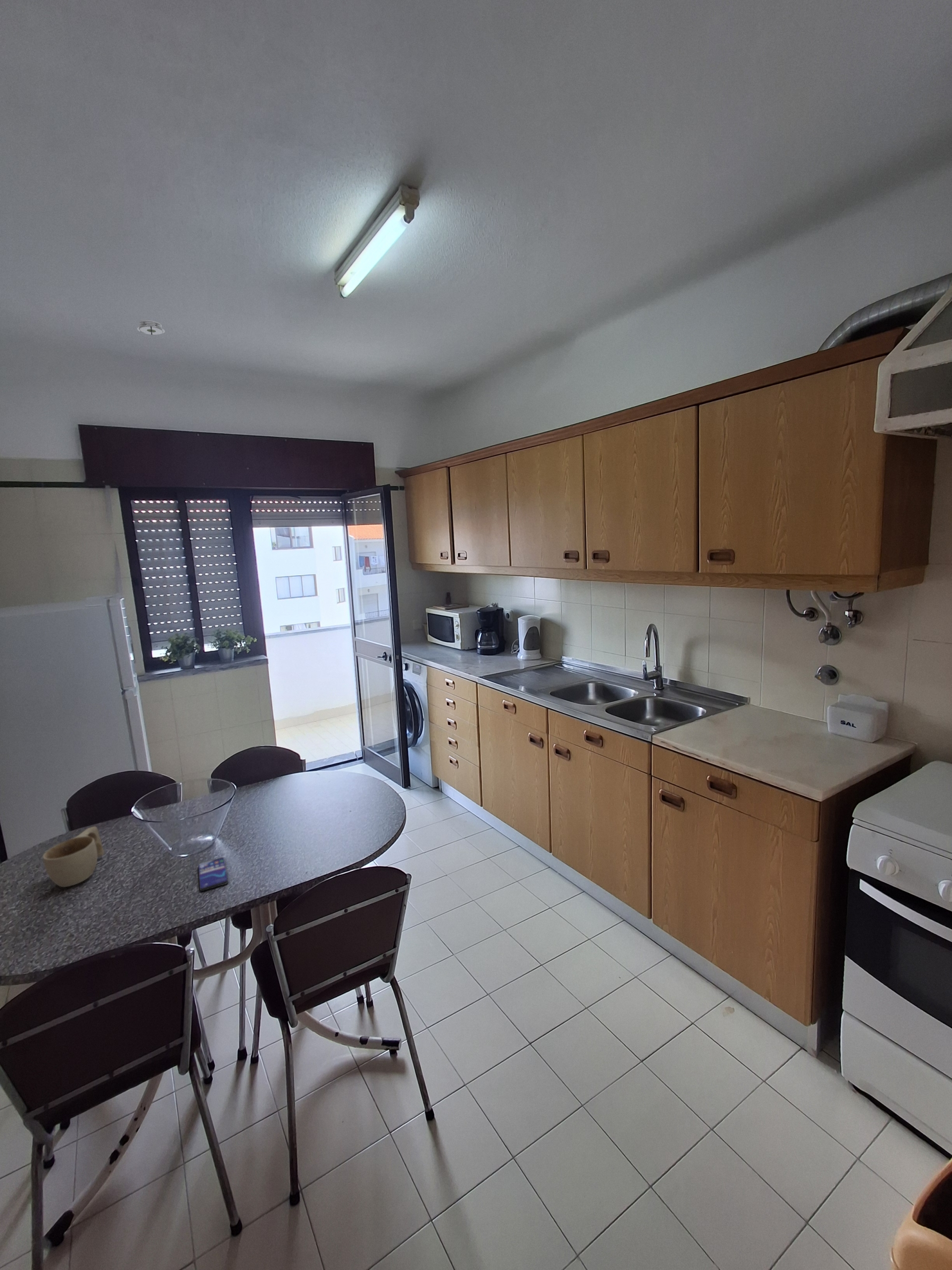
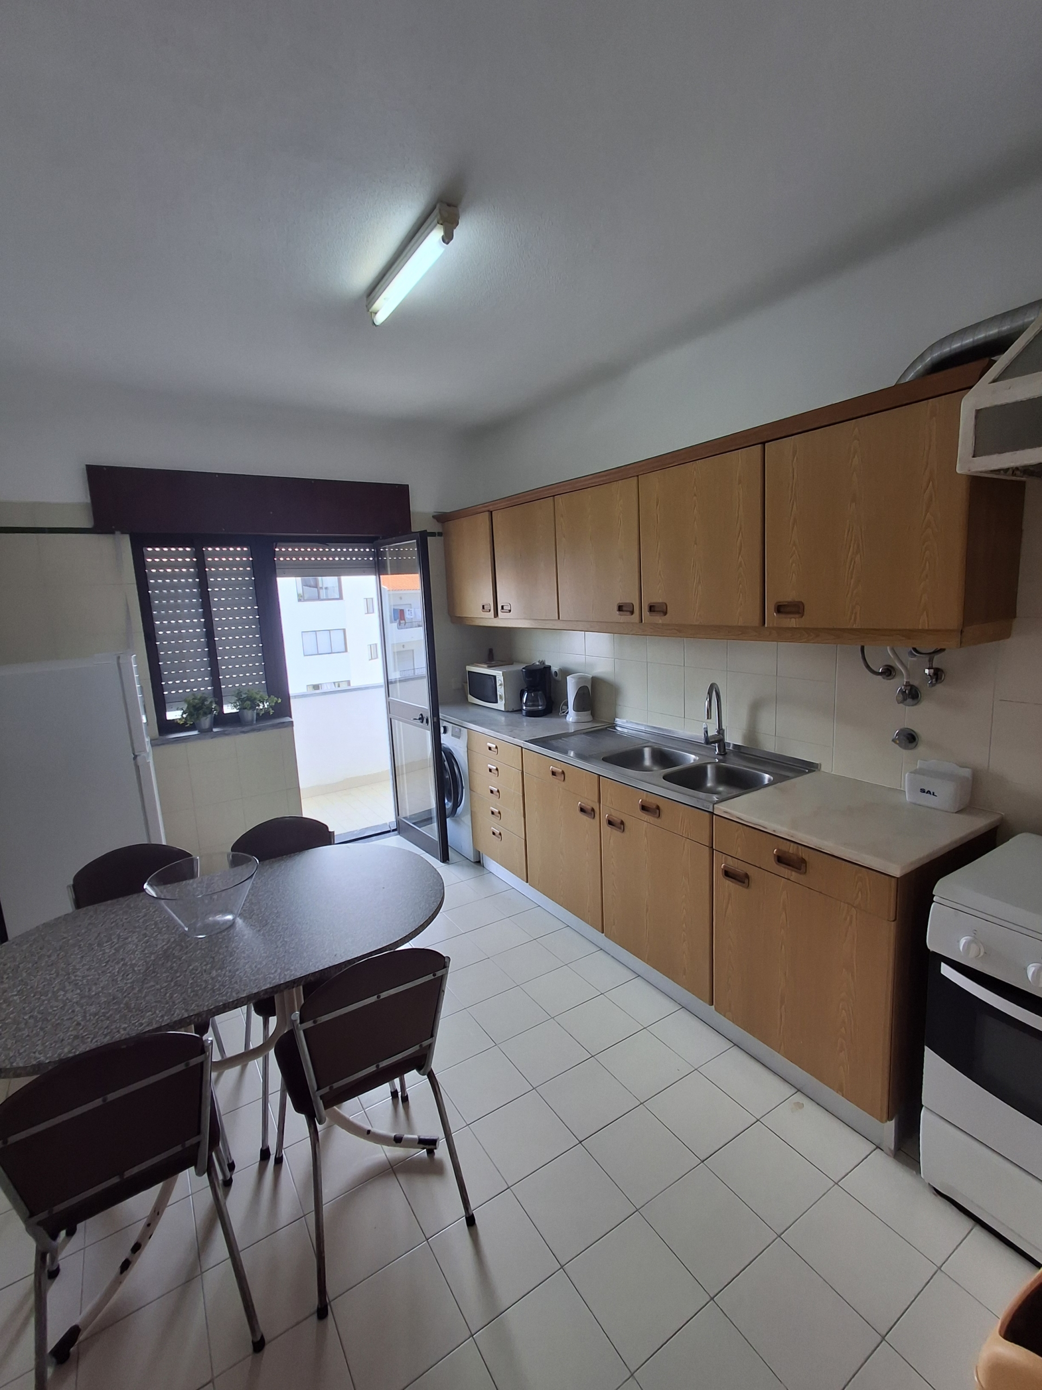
- smartphone (213, 873)
- cup (79, 857)
- smoke detector (150, 327)
